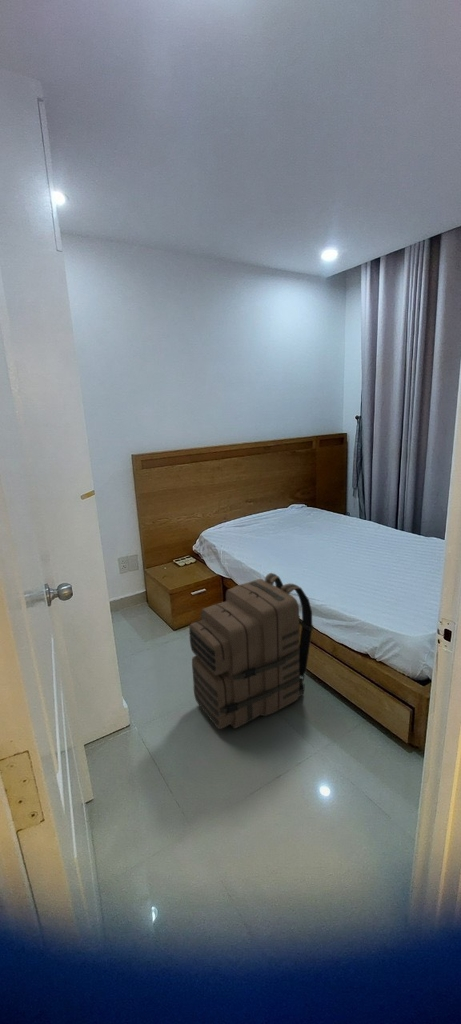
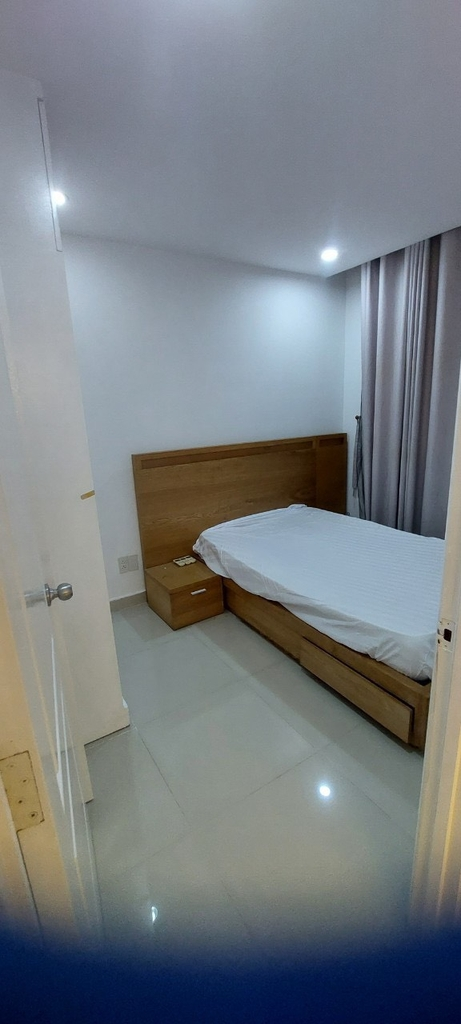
- backpack (252, 645)
